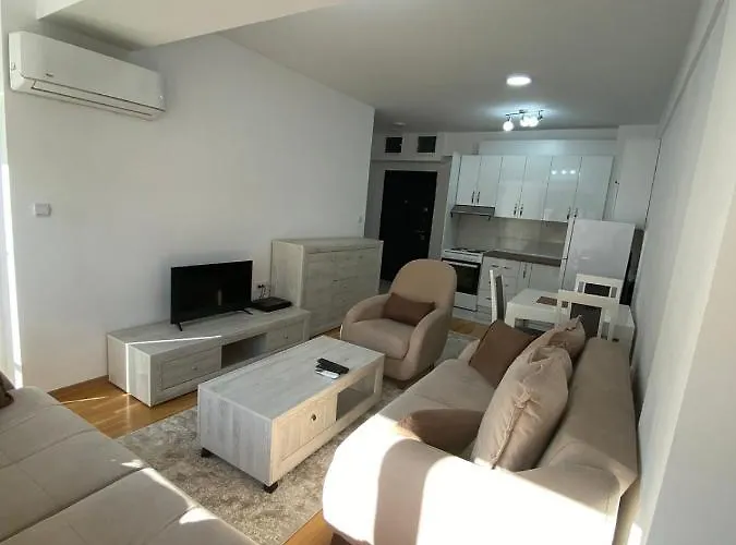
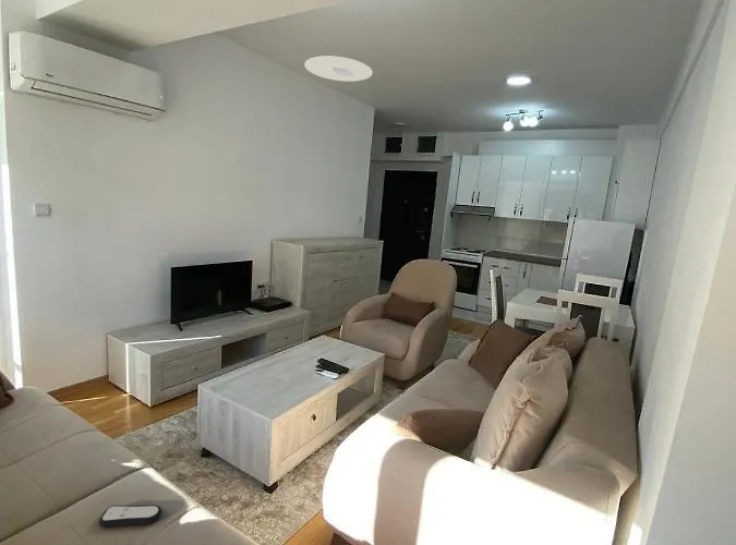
+ ceiling light (338, 65)
+ remote control (131, 514)
